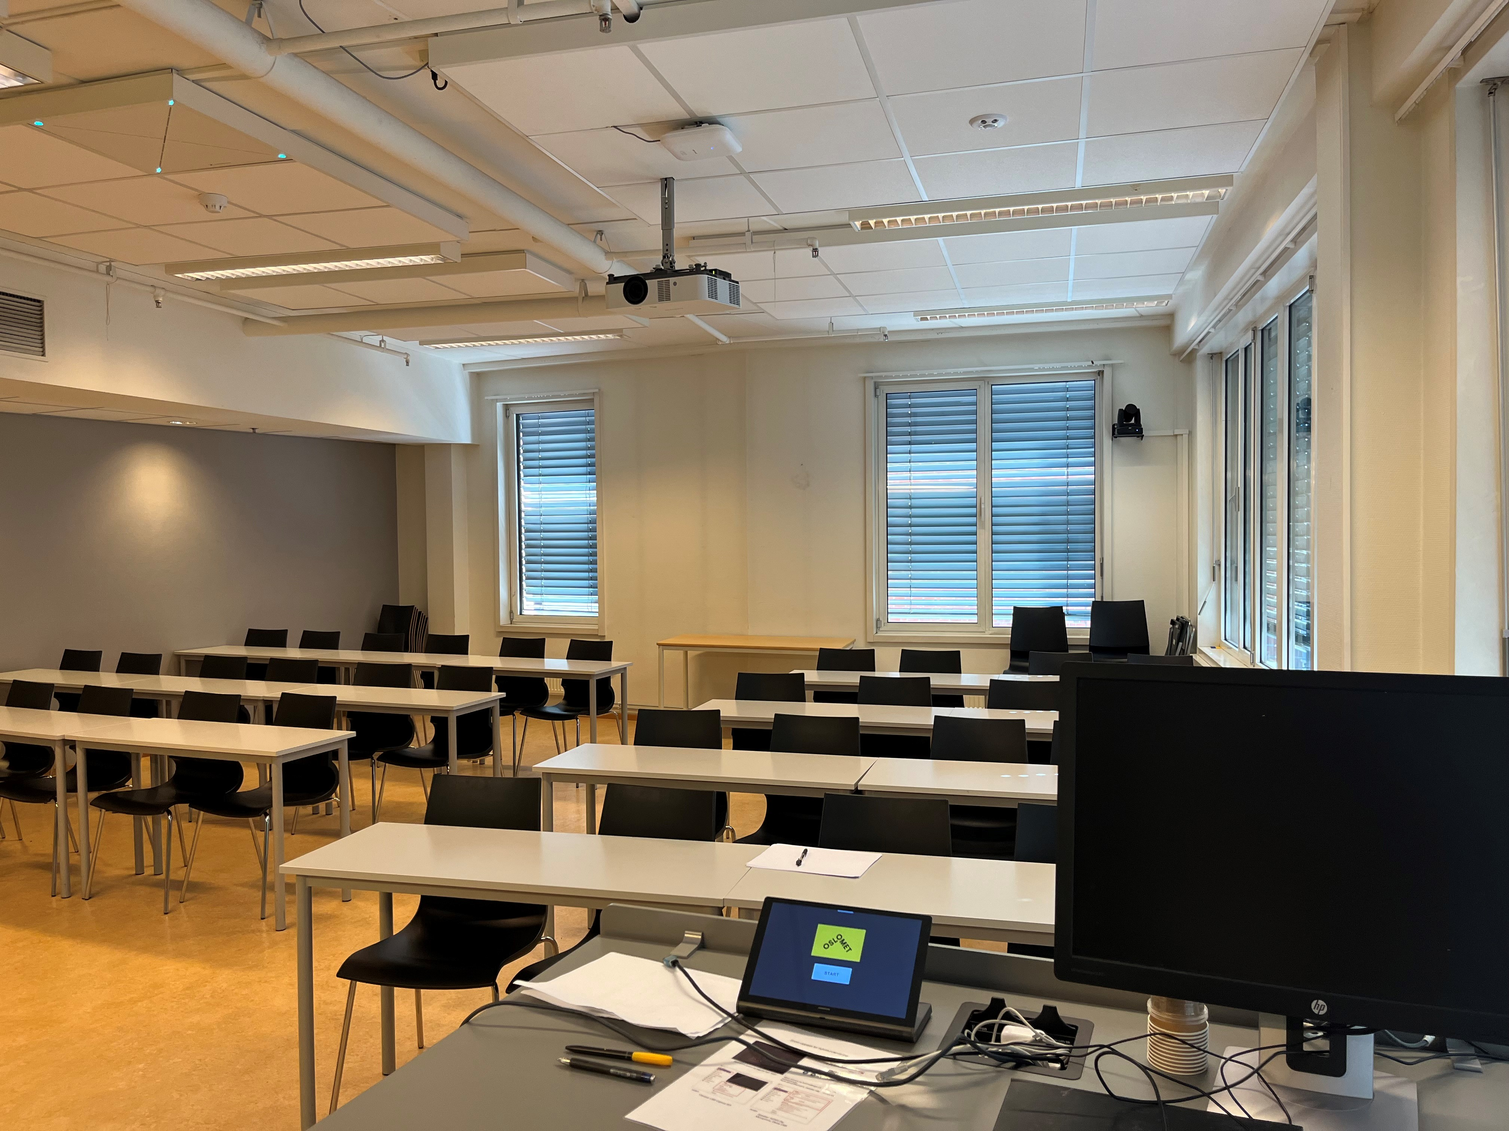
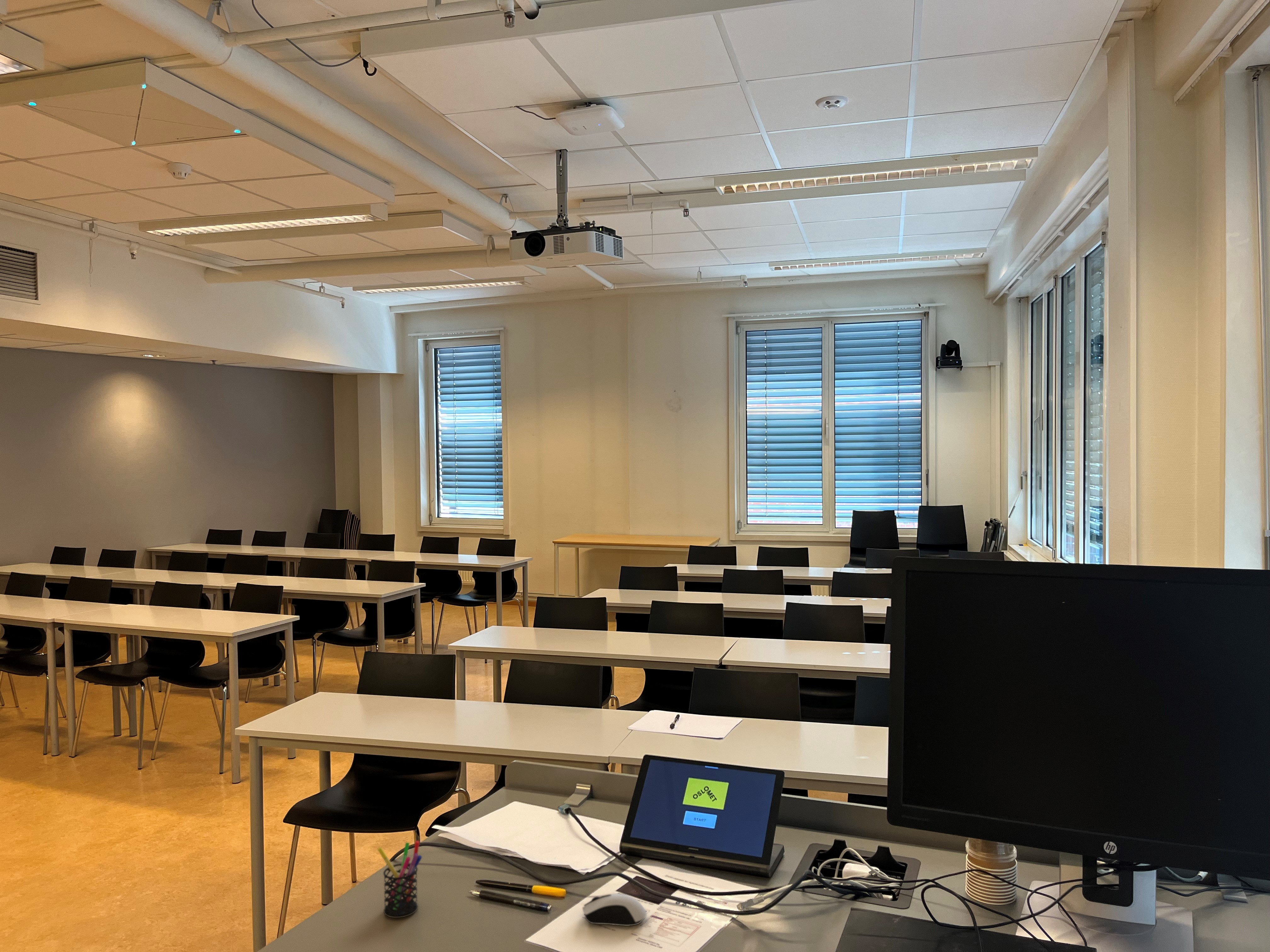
+ pen holder (403, 874)
+ computer mouse (615, 906)
